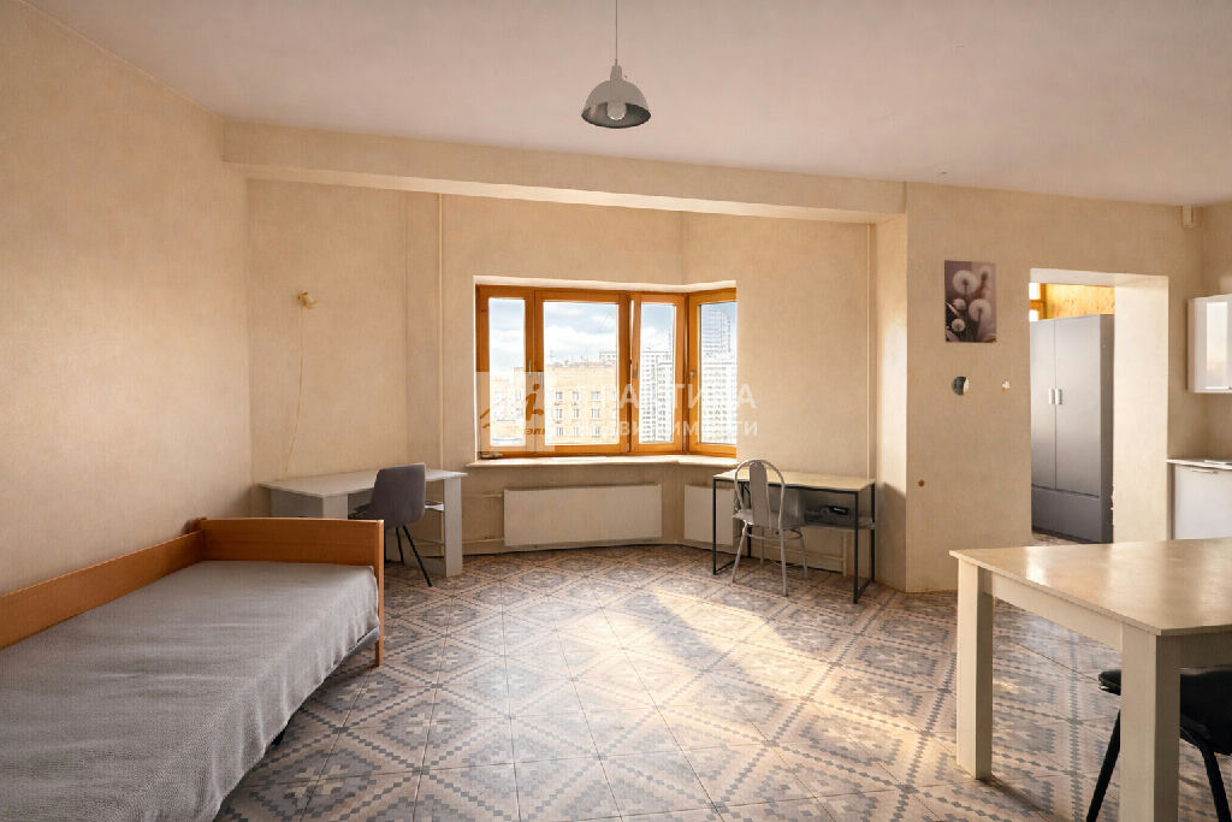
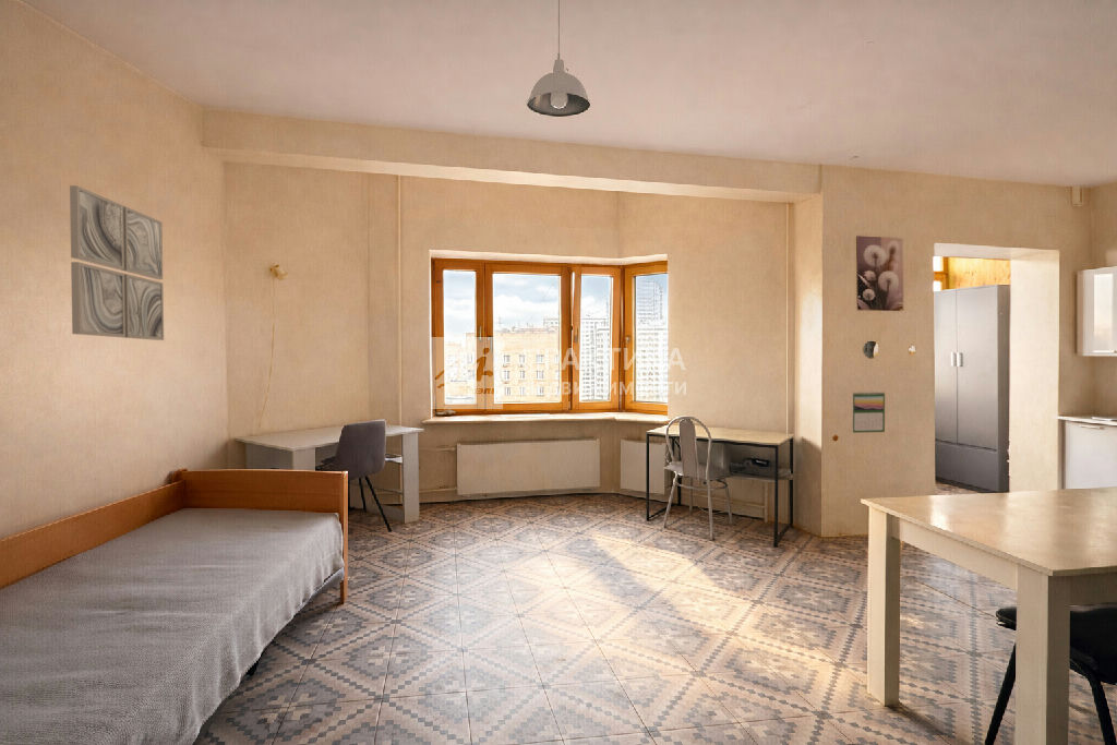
+ wall art (122, 273)
+ calendar (868, 411)
